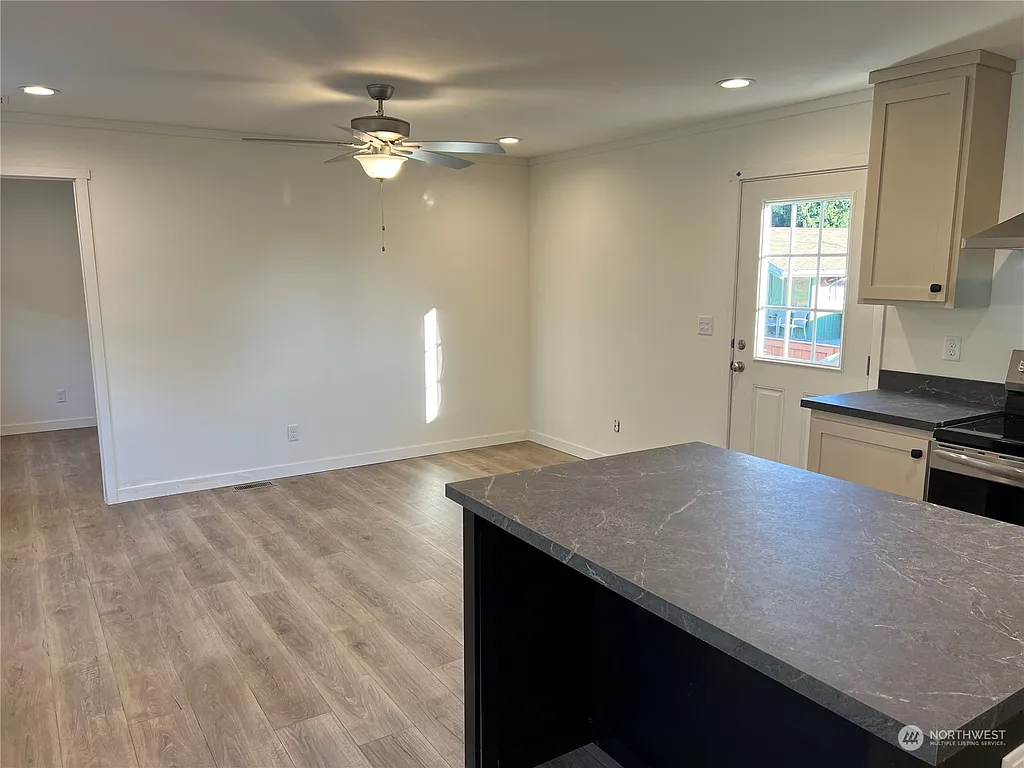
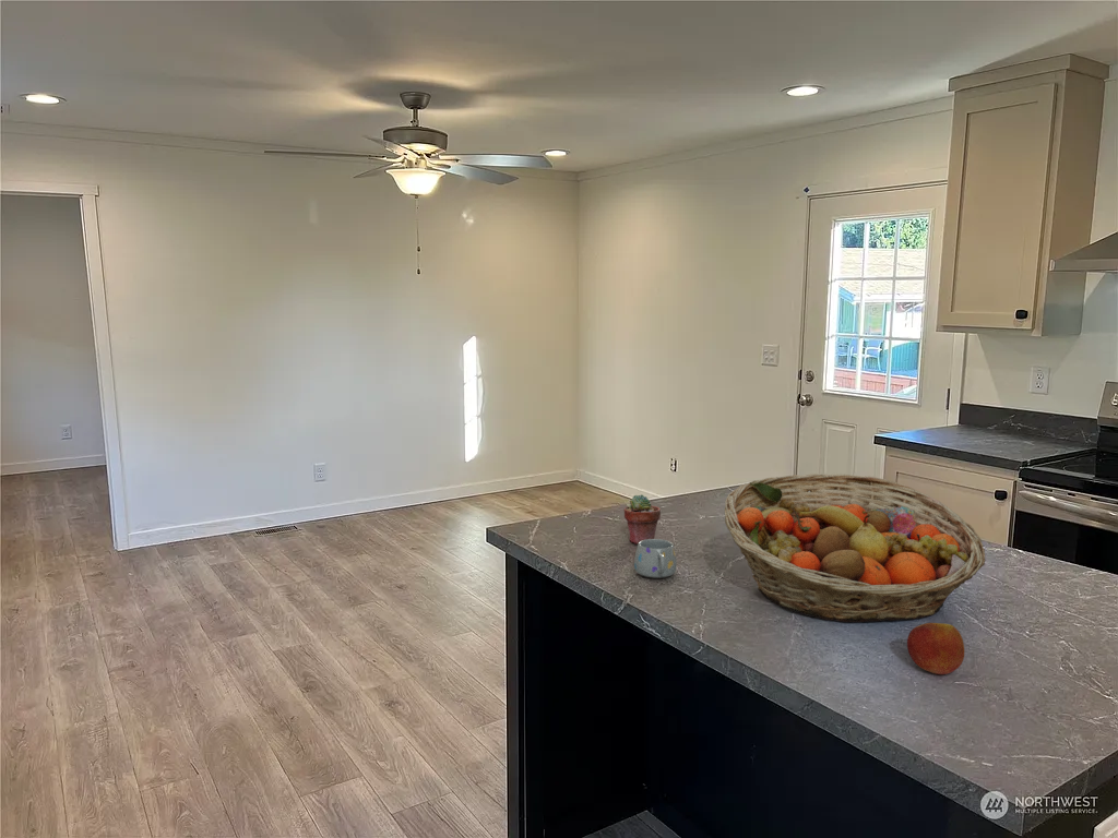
+ apple (937, 646)
+ fruit basket (847, 542)
+ mug (656, 561)
+ potted succulent (641, 518)
